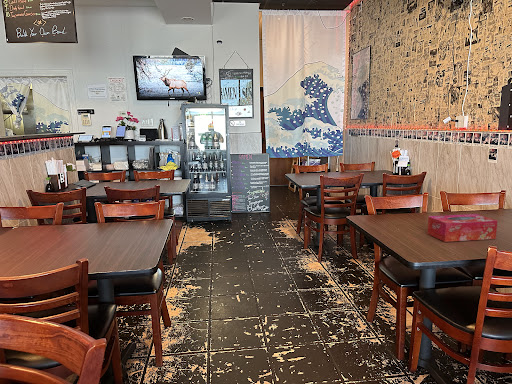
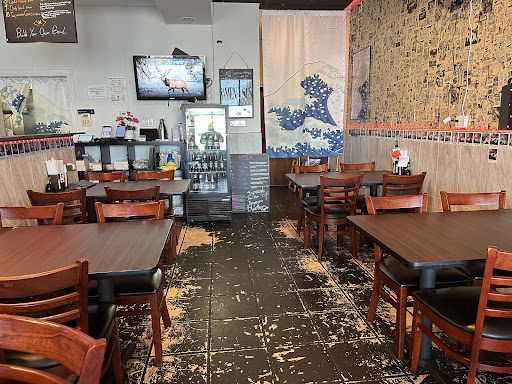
- tissue box (461, 227)
